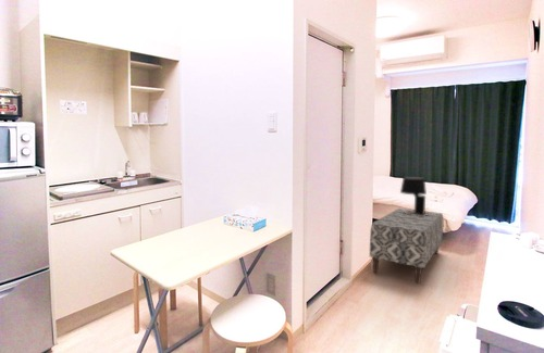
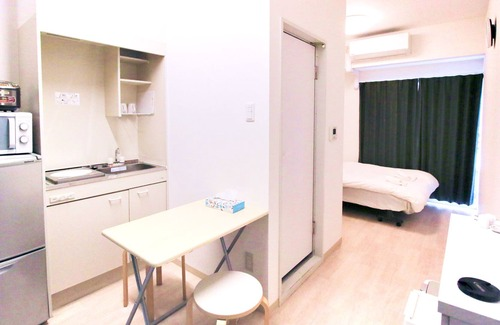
- table lamp (413, 194)
- bench (408, 240)
